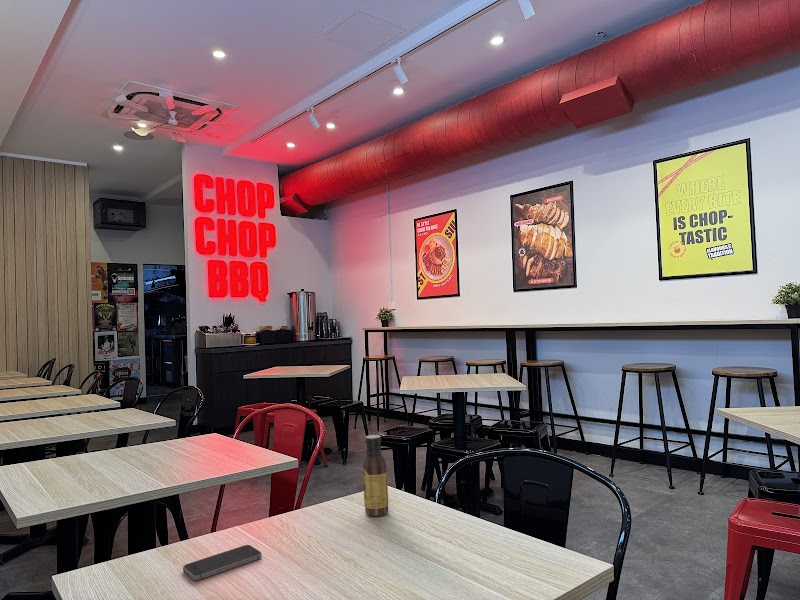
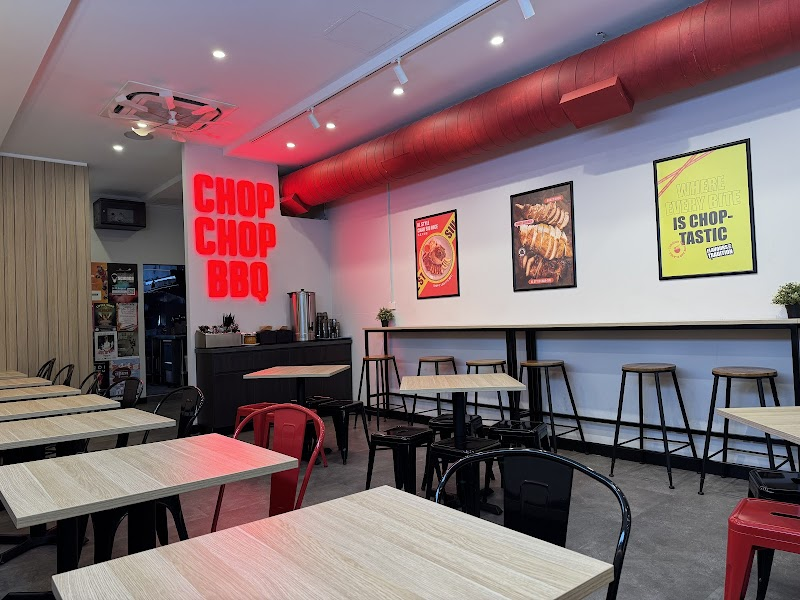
- sauce bottle (375, 474)
- smartphone (223, 561)
